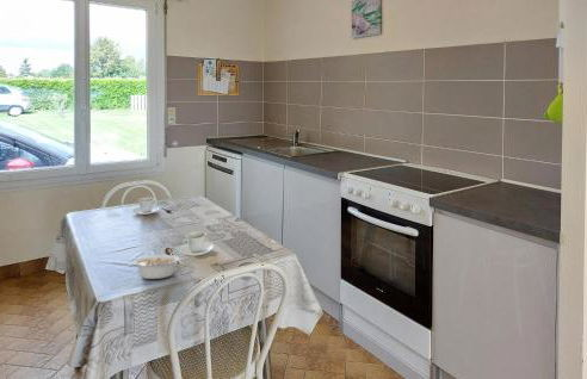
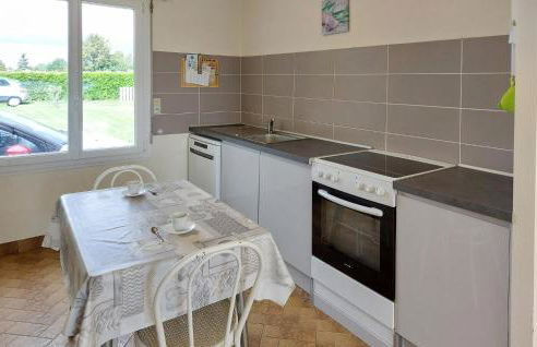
- legume (159, 265)
